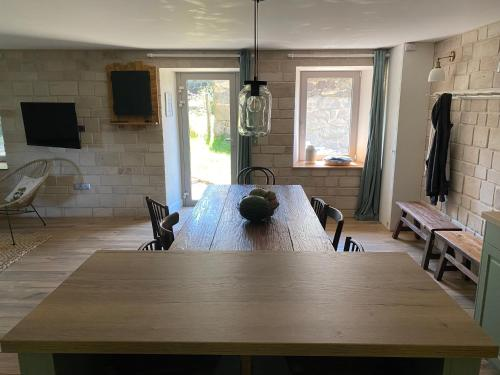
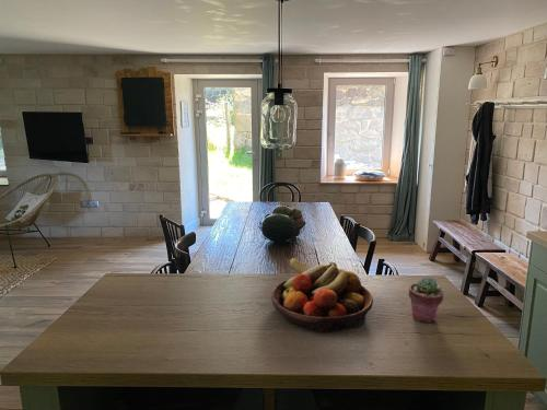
+ potted succulent (424, 297)
+ fruit bowl (319, 290)
